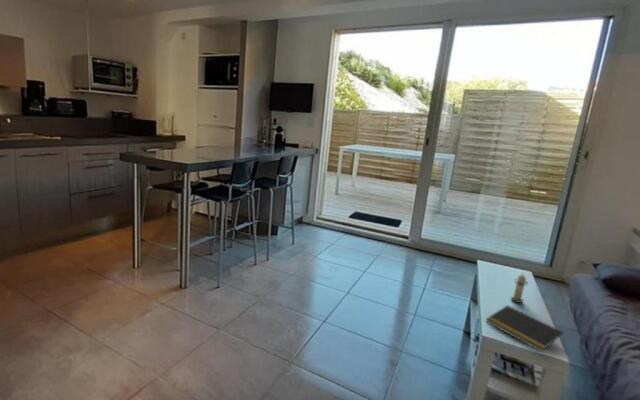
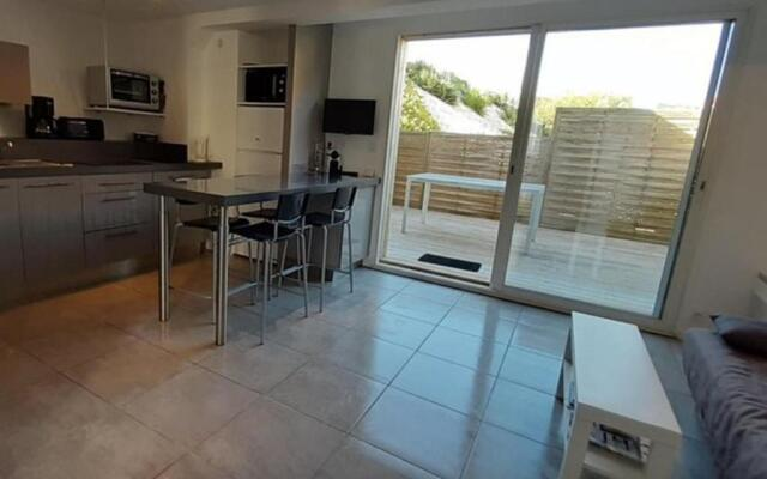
- candle (519, 286)
- notepad (522, 326)
